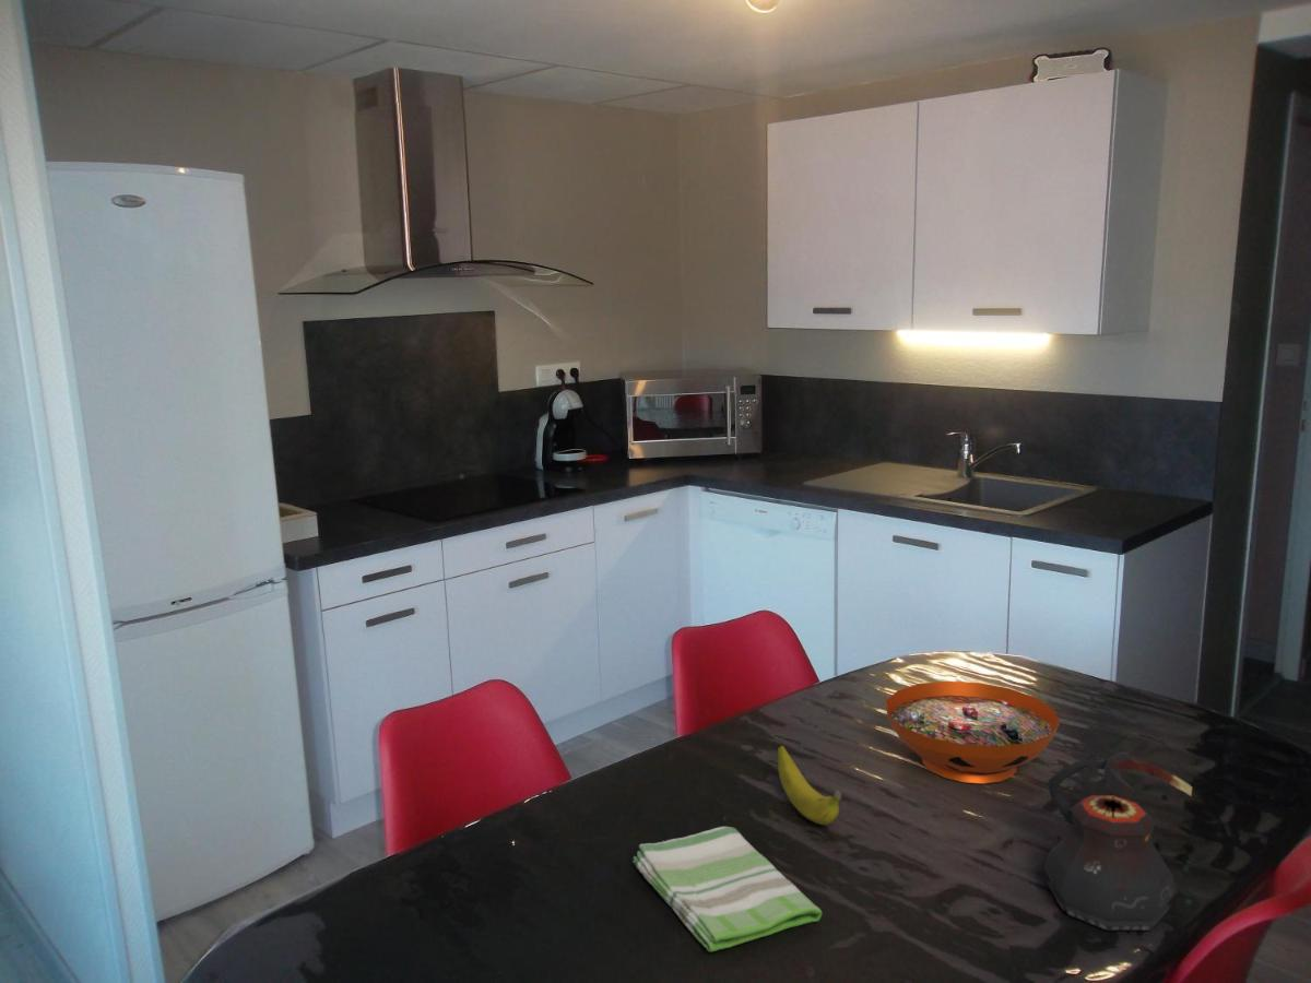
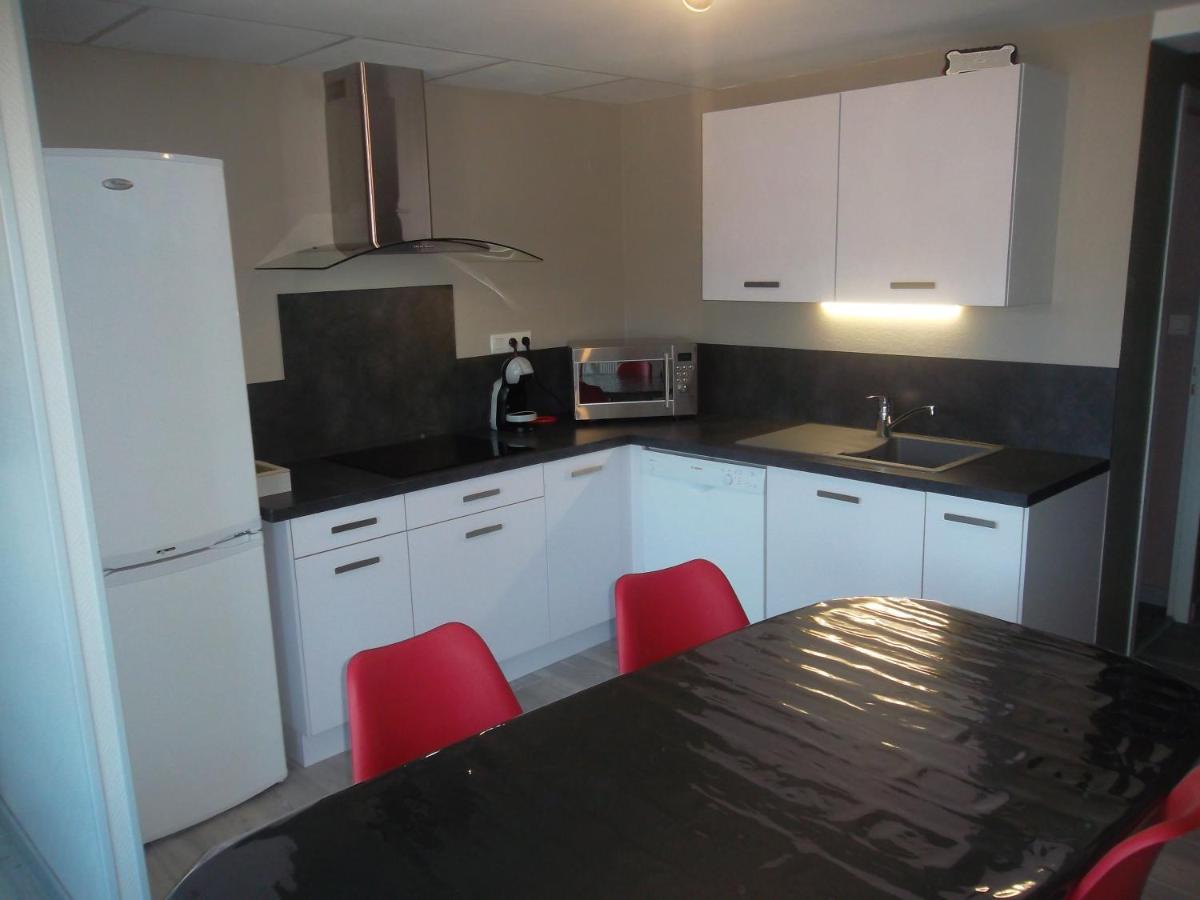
- dish towel (723, 880)
- teapot (1108, 828)
- decorative bowl (969, 736)
- banana (807, 791)
